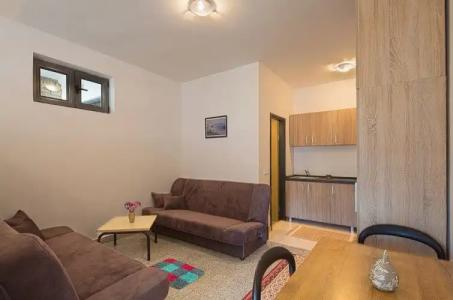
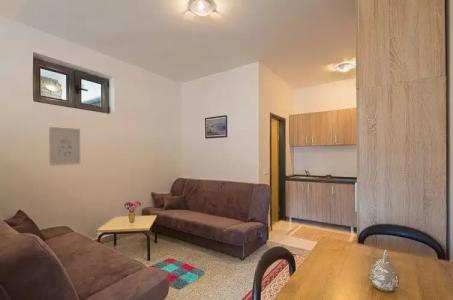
+ wall art (65, 146)
